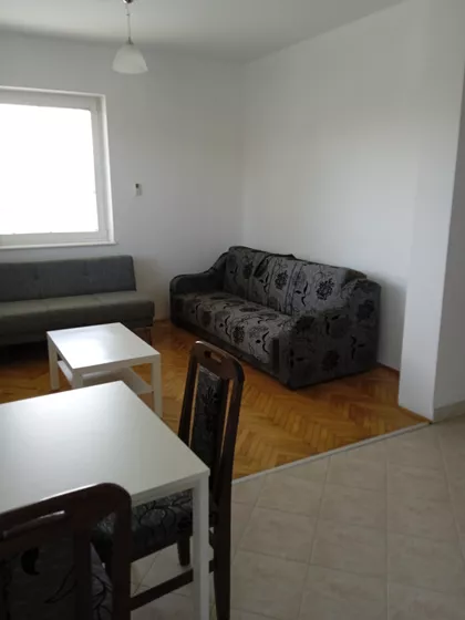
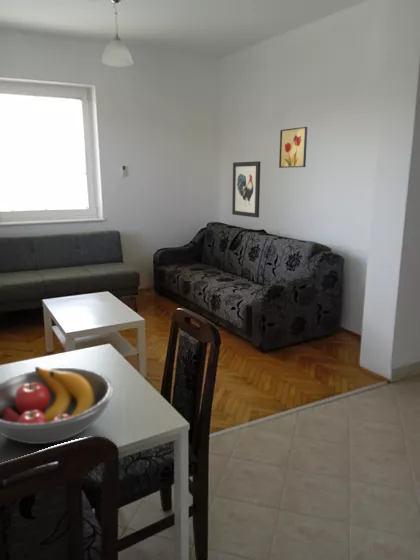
+ fruit bowl (49, 405)
+ wall art (245, 189)
+ wall art (293, 148)
